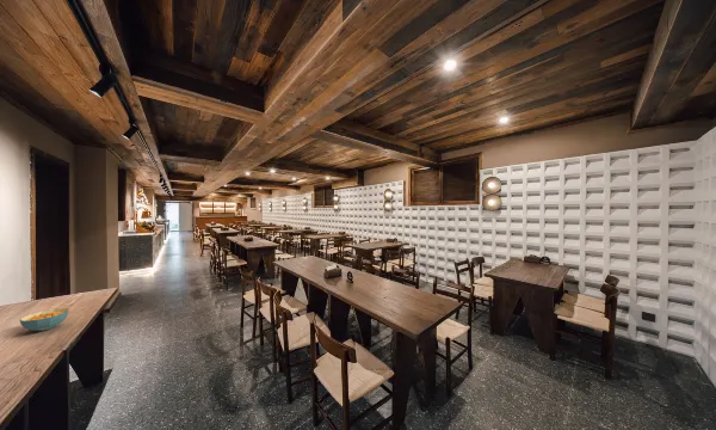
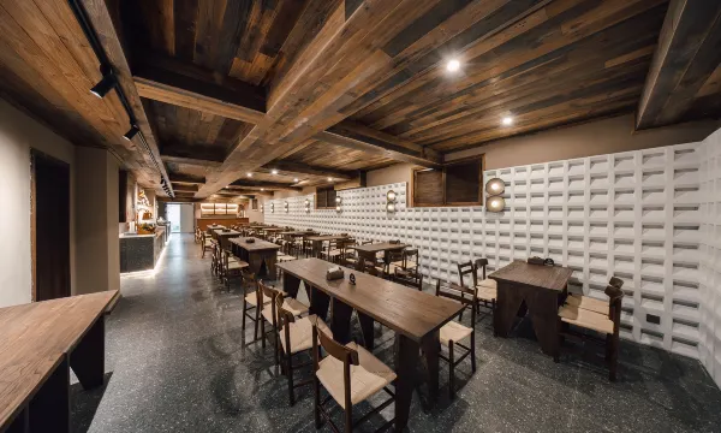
- cereal bowl (45, 321)
